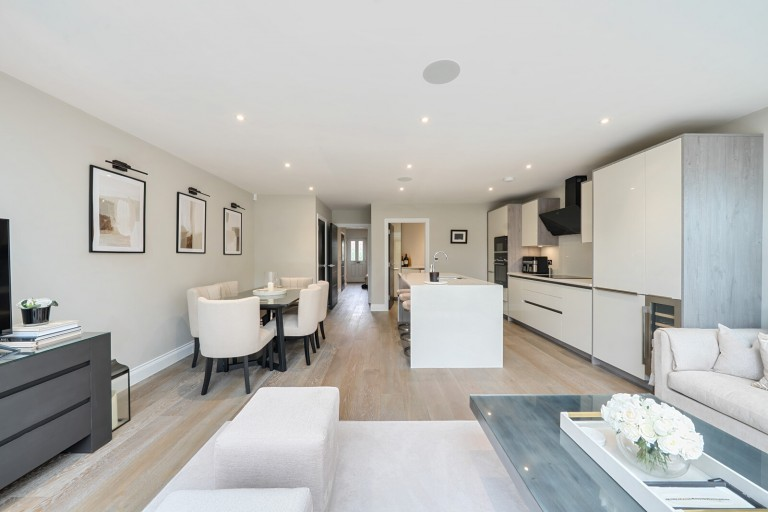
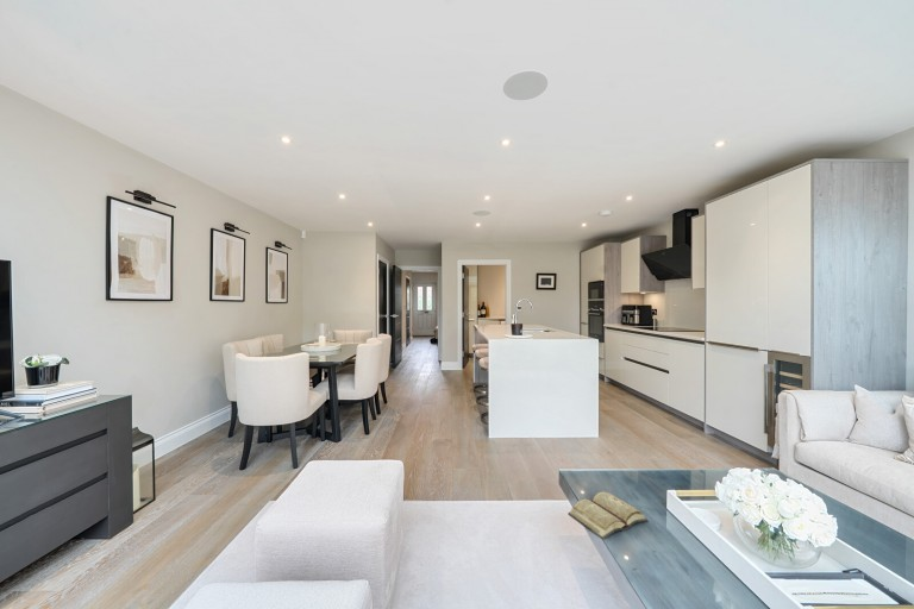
+ diary (607, 511)
